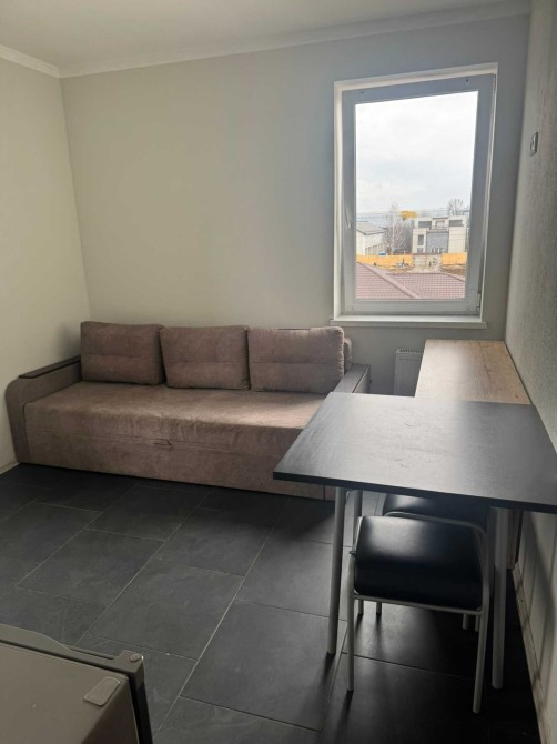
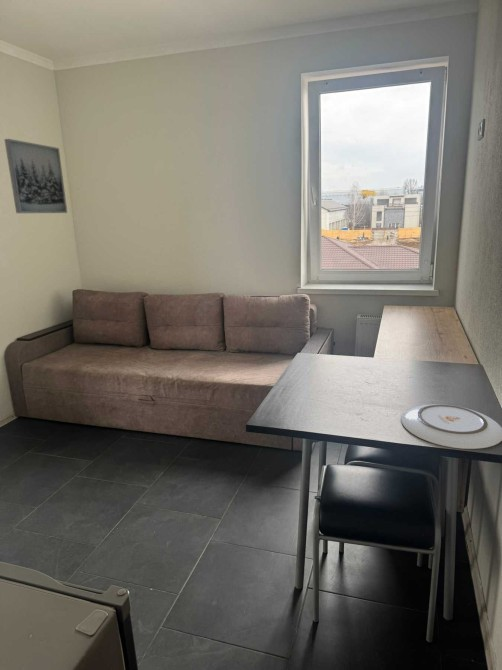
+ wall art (38, 179)
+ plate (450, 421)
